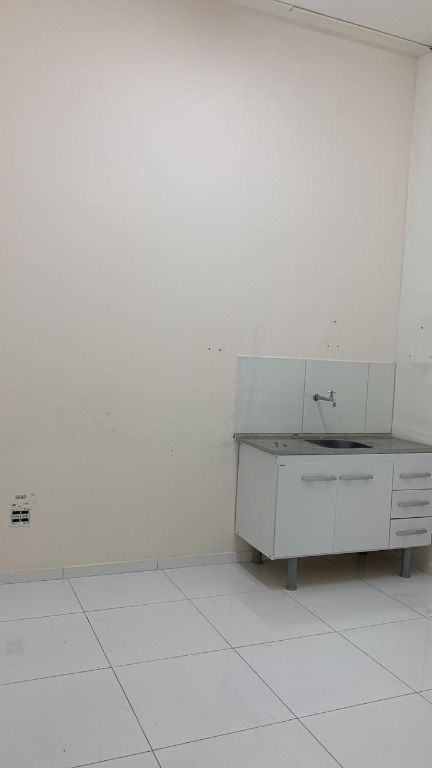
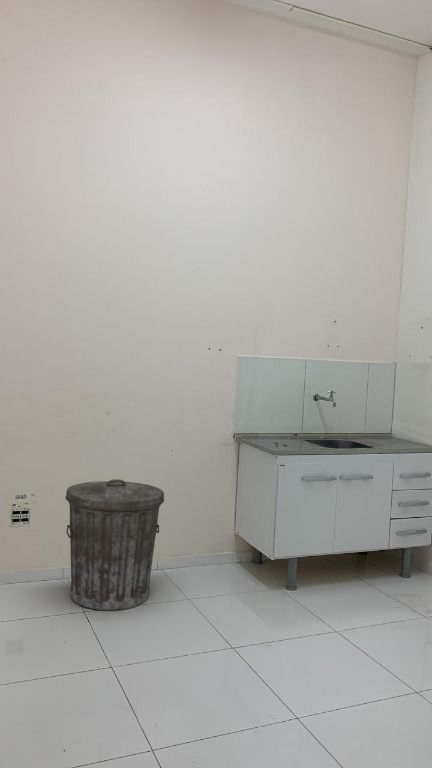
+ trash can (113, 537)
